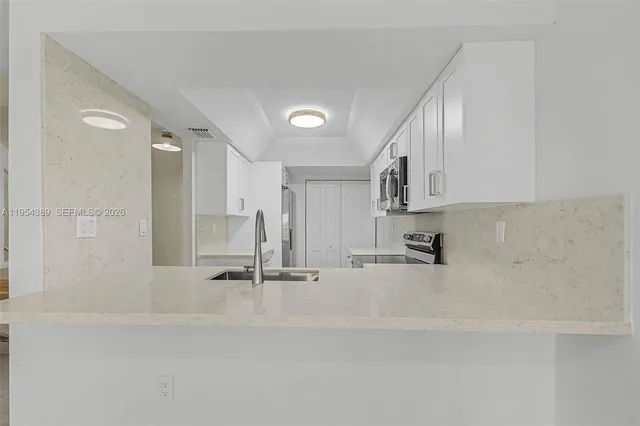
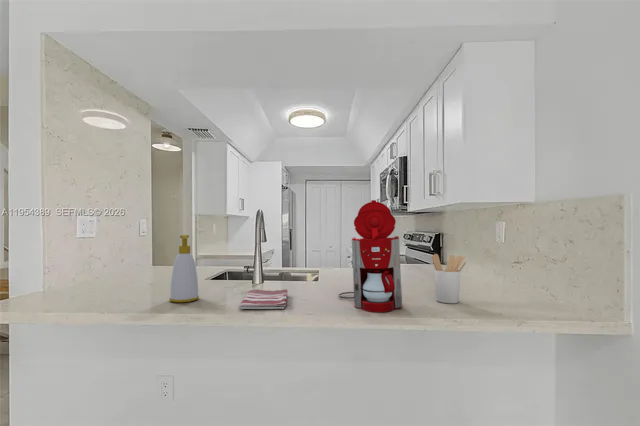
+ dish towel (265, 298)
+ utensil holder (450, 277)
+ coffee maker (368, 250)
+ soap bottle (184, 267)
